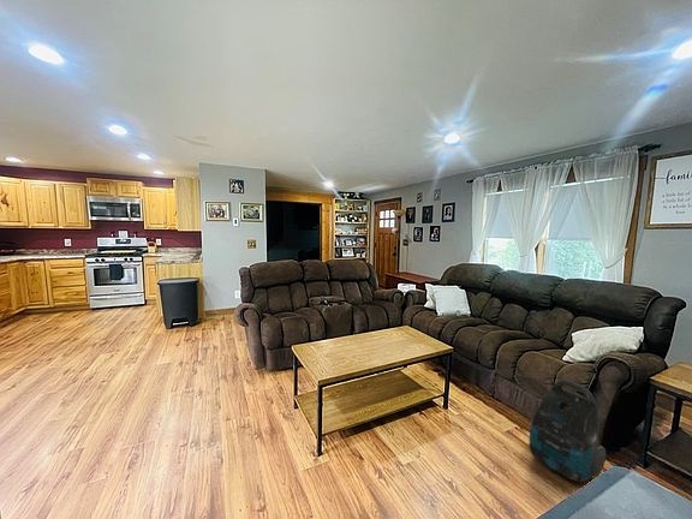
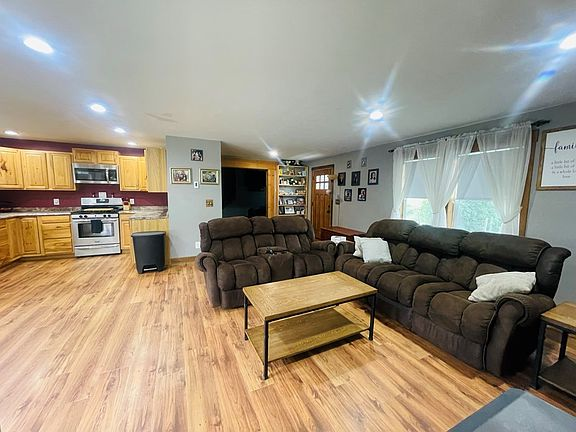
- vacuum cleaner (563, 425)
